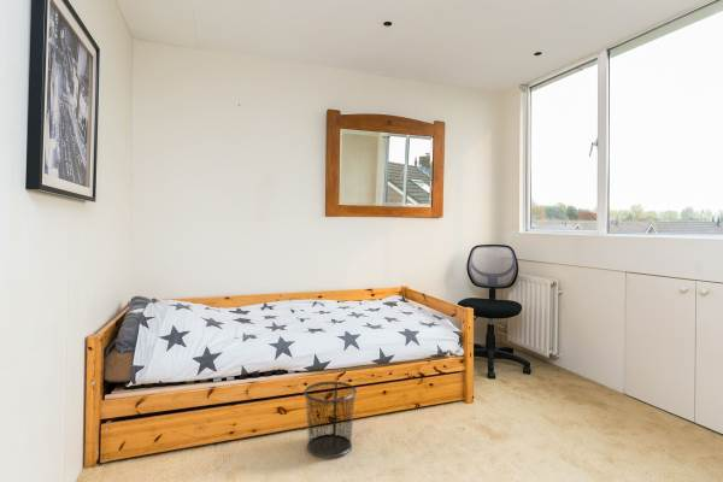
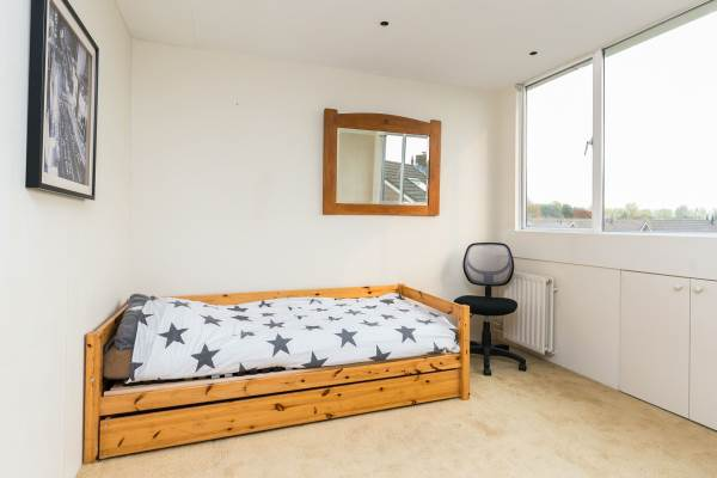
- waste bin (329, 418)
